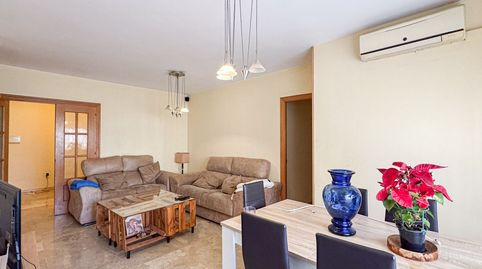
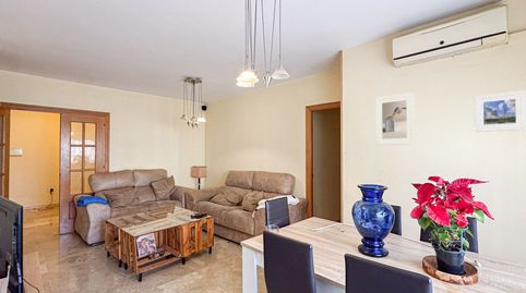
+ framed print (394, 120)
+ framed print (499, 112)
